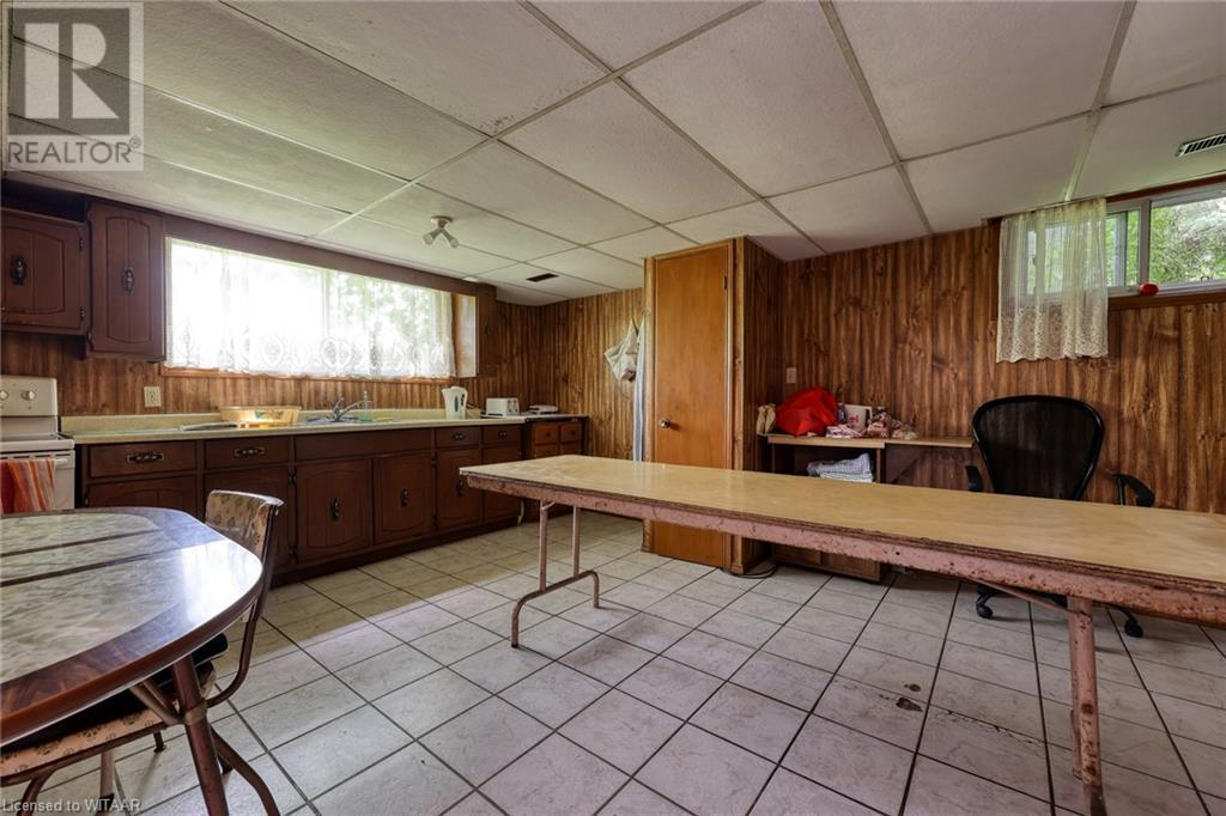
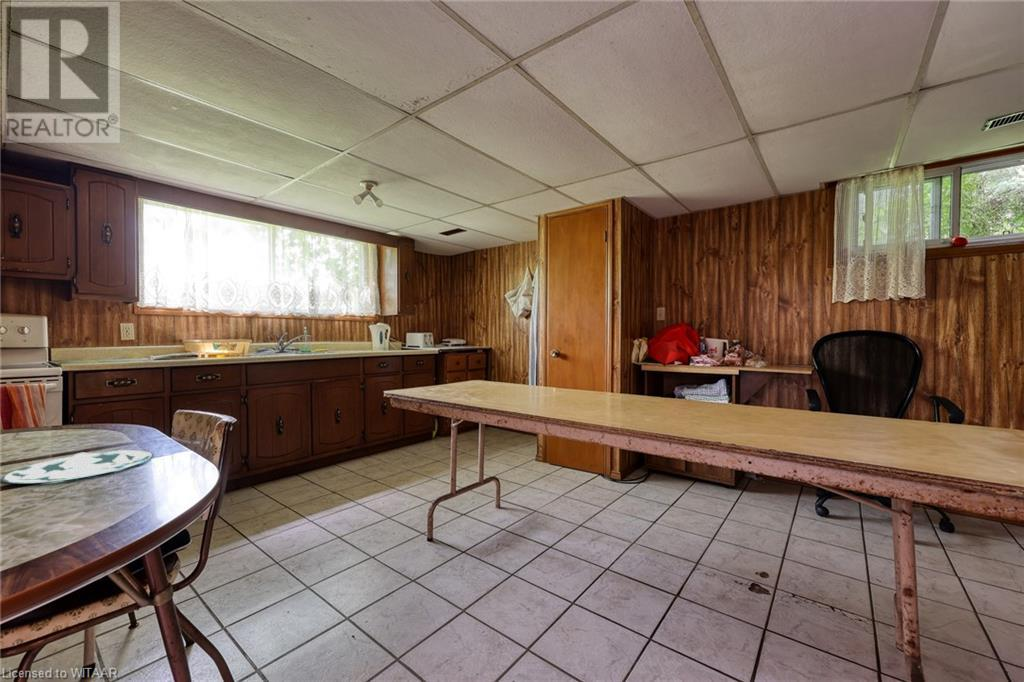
+ plate (84, 460)
